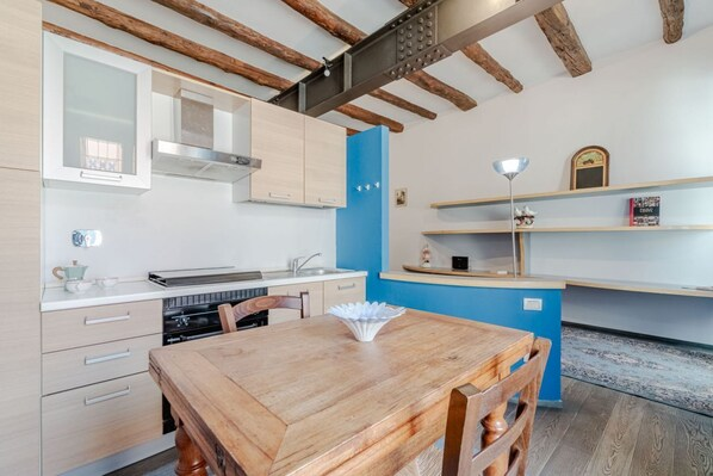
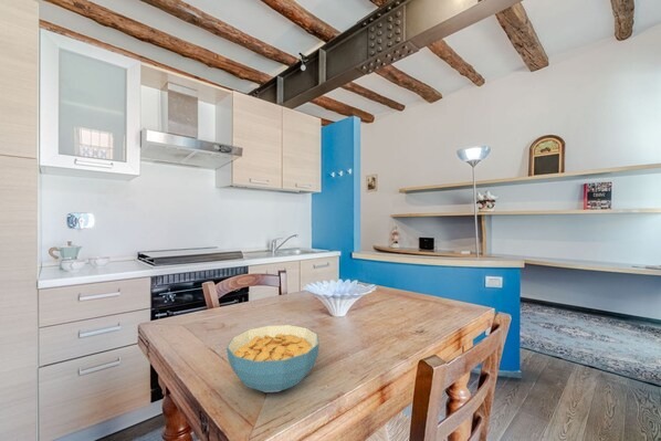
+ cereal bowl (274, 363)
